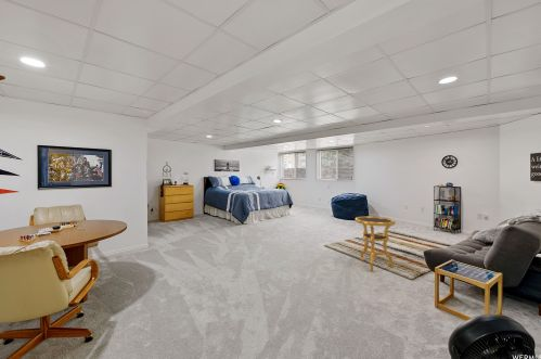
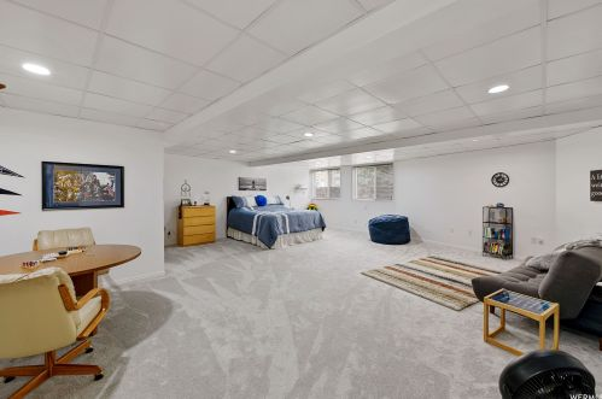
- side table (373, 242)
